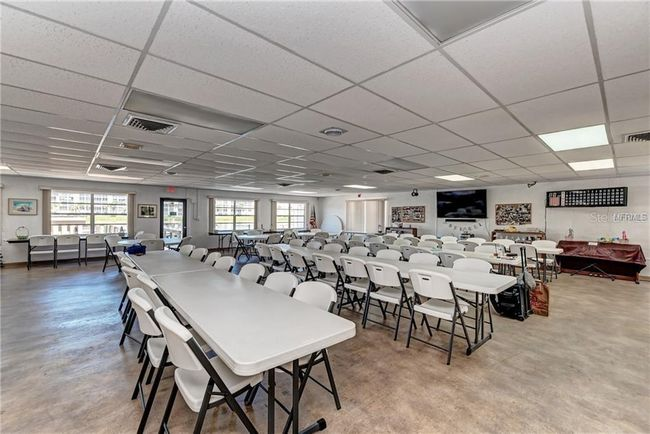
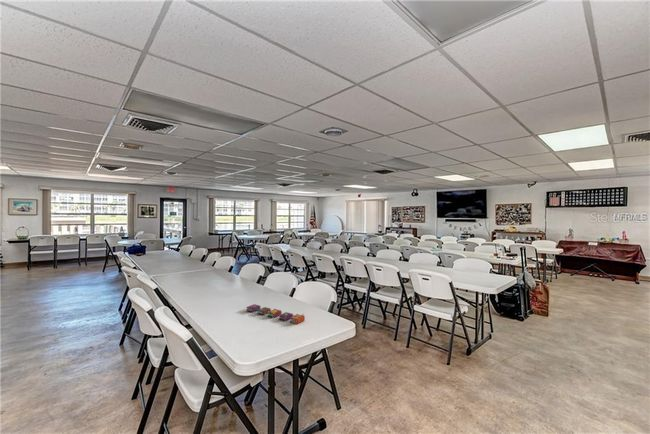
+ magic books (274, 311)
